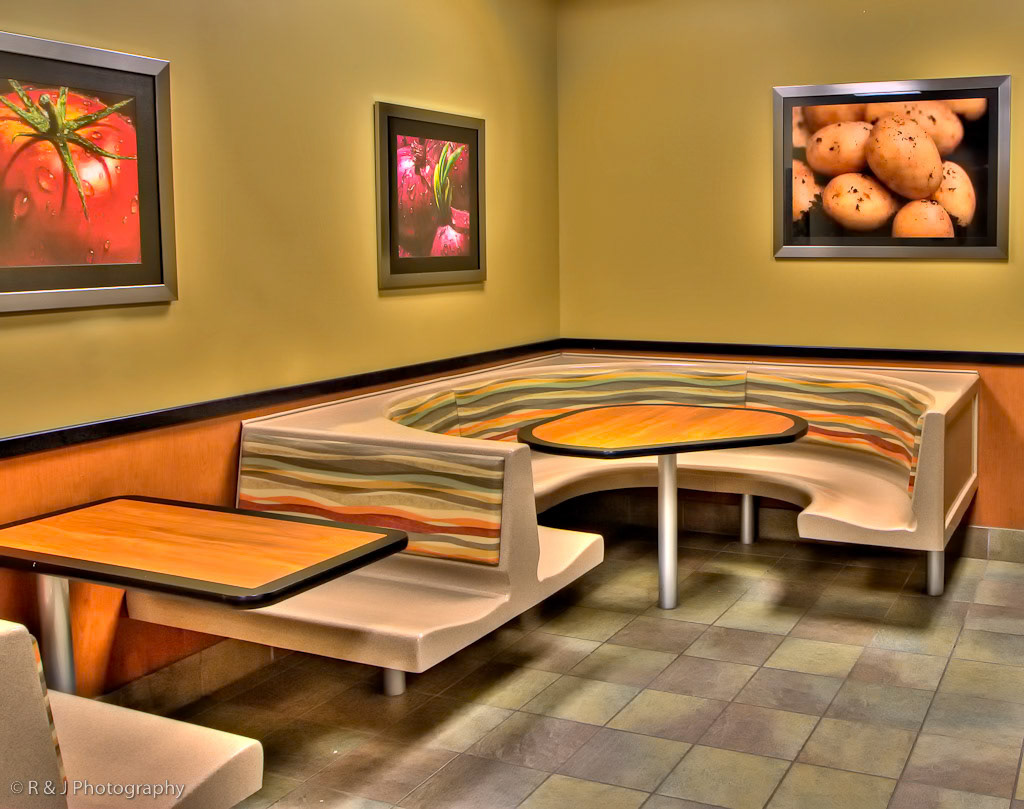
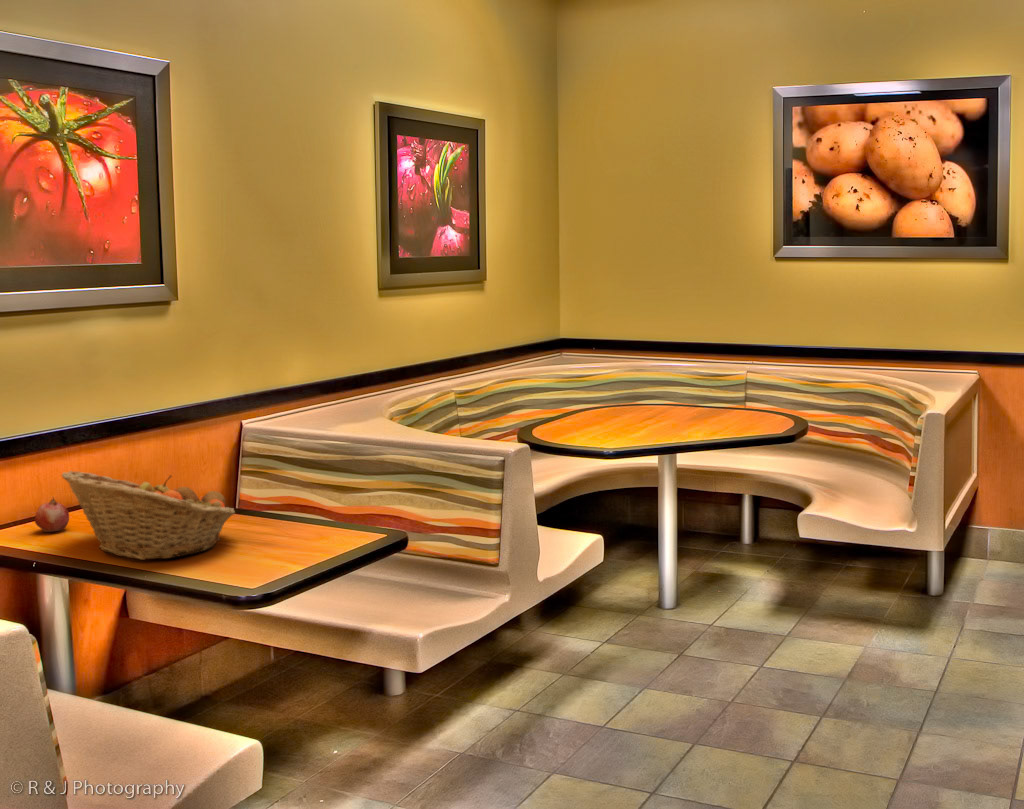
+ fruit (51, 513)
+ fruit basket (148, 507)
